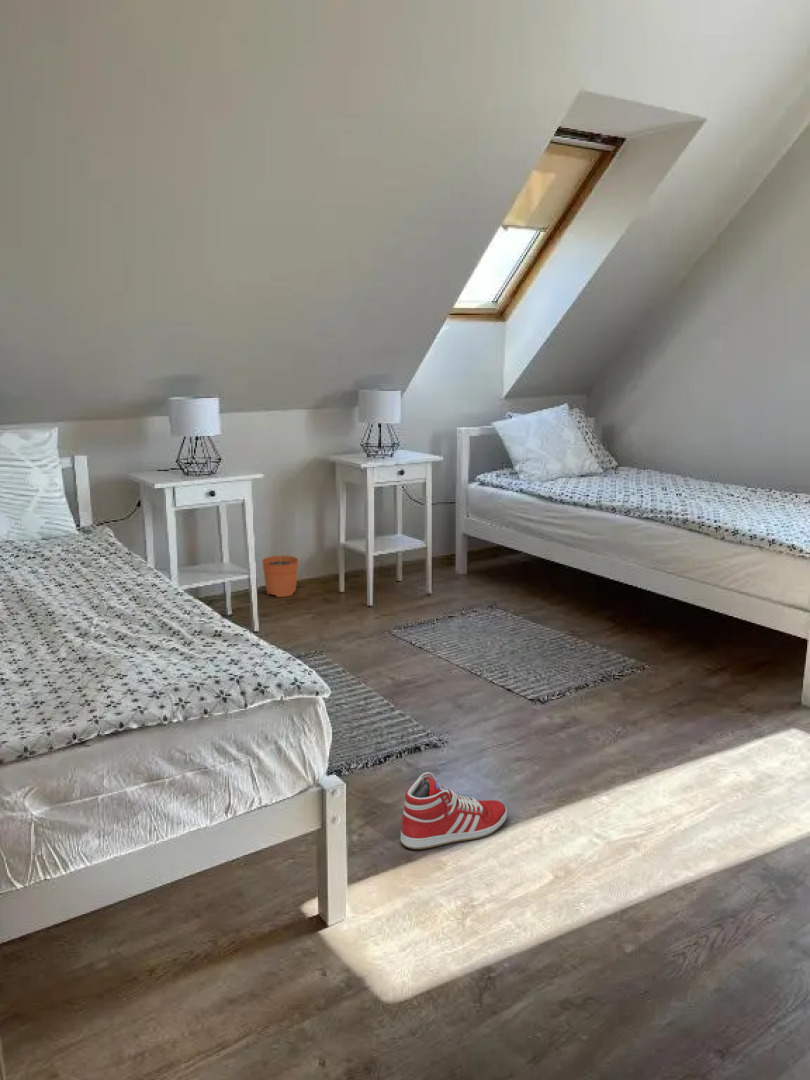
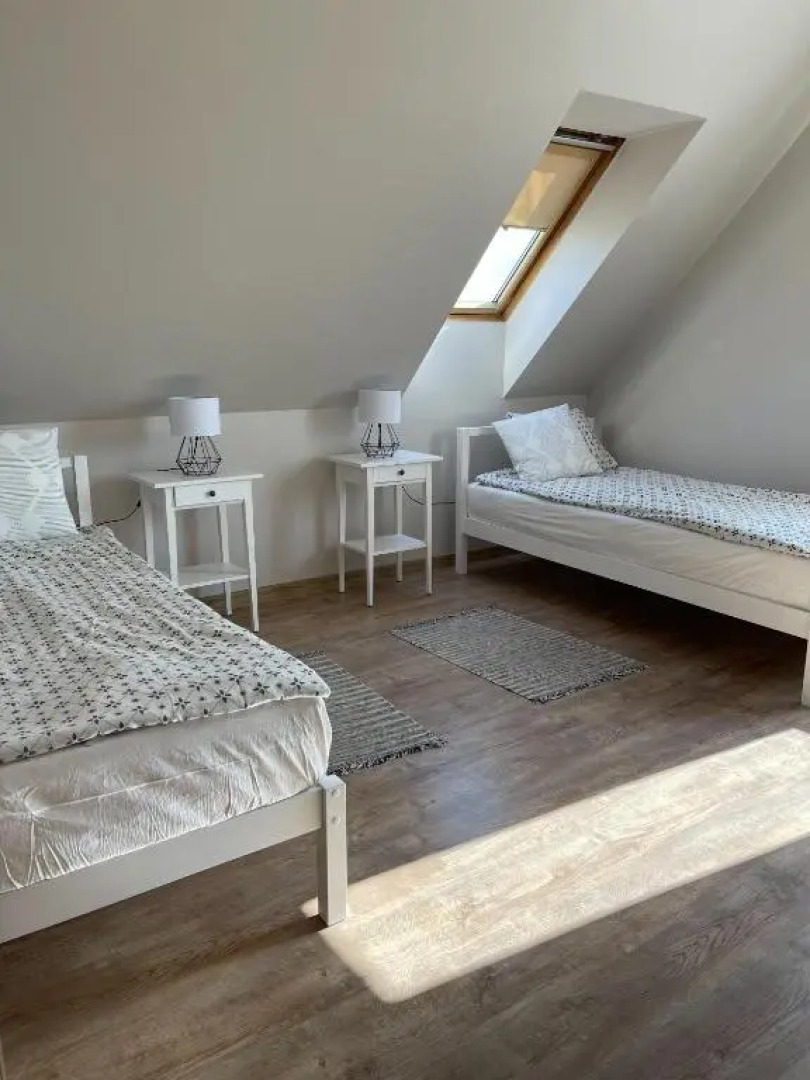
- sneaker (456, 803)
- plant pot (280, 568)
